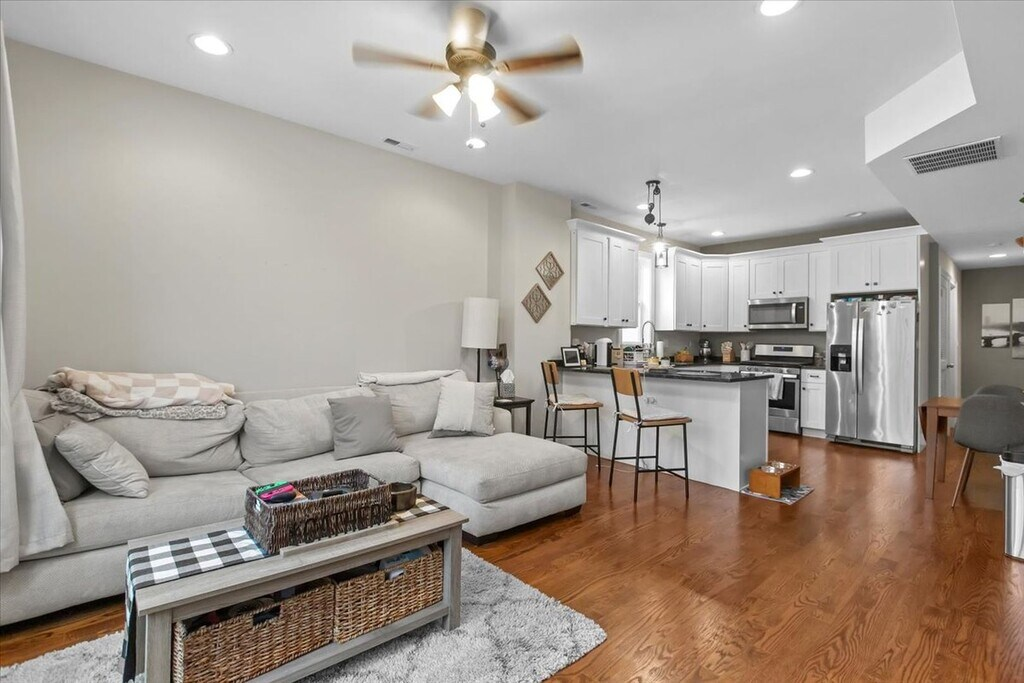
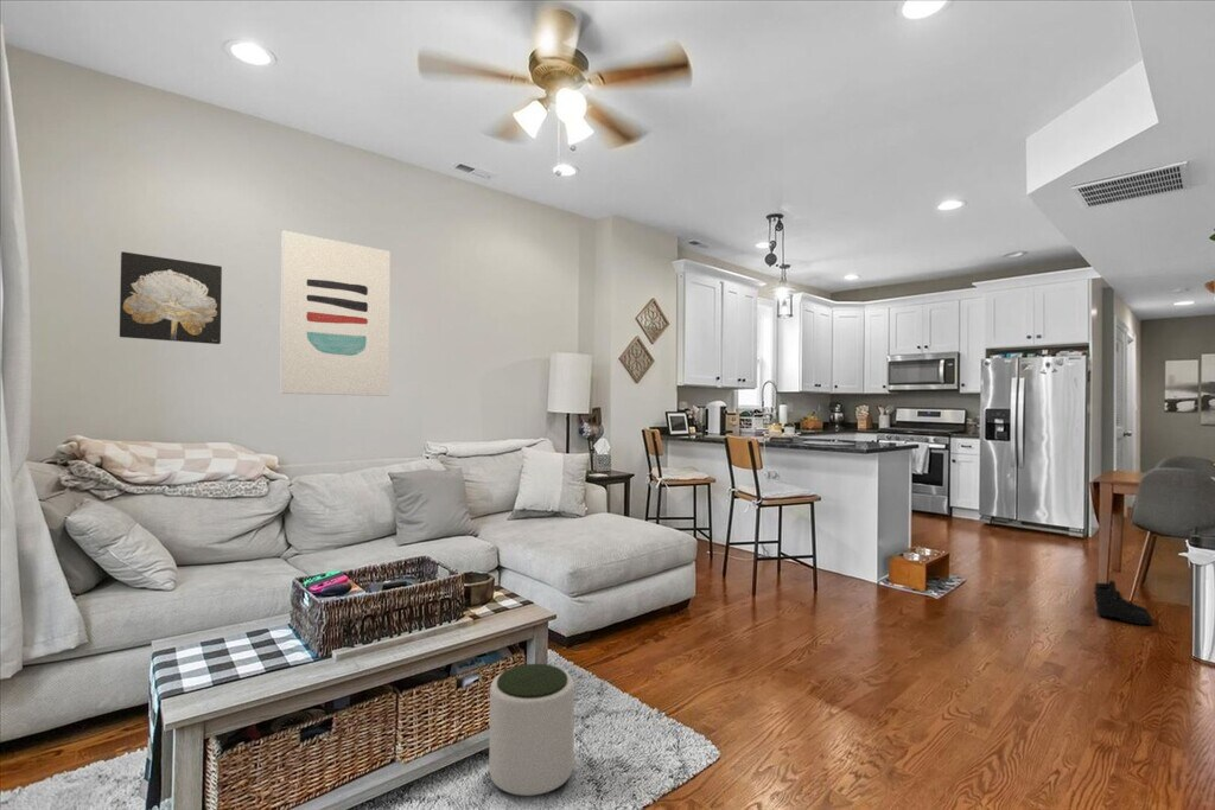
+ boots (1121, 600)
+ plant pot (532, 725)
+ wall art (172, 300)
+ wall art (338, 318)
